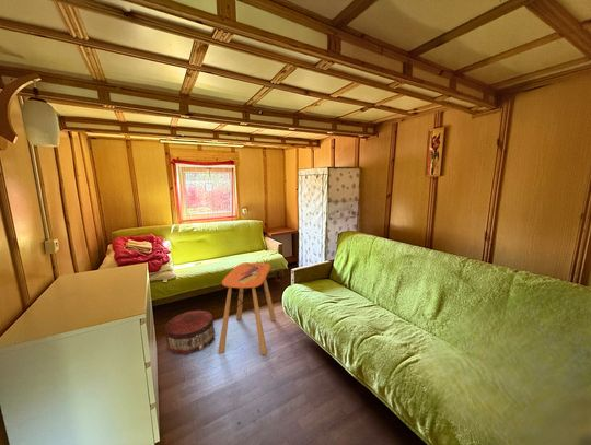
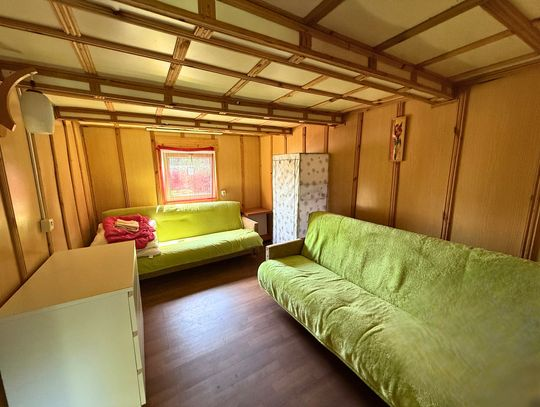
- side table (246, 305)
- pouf (190, 329)
